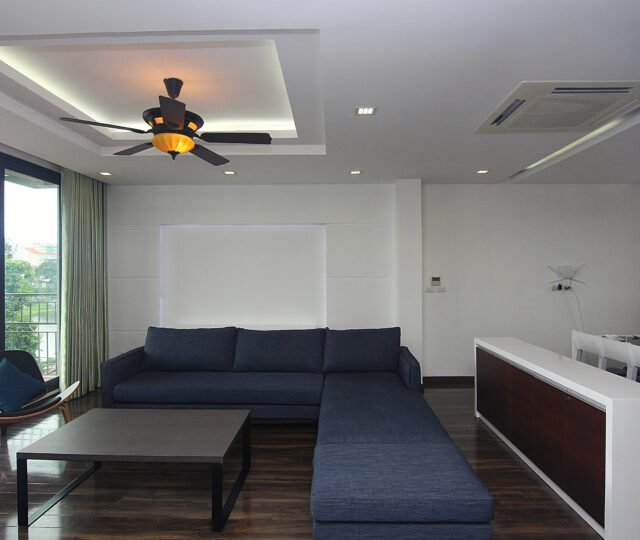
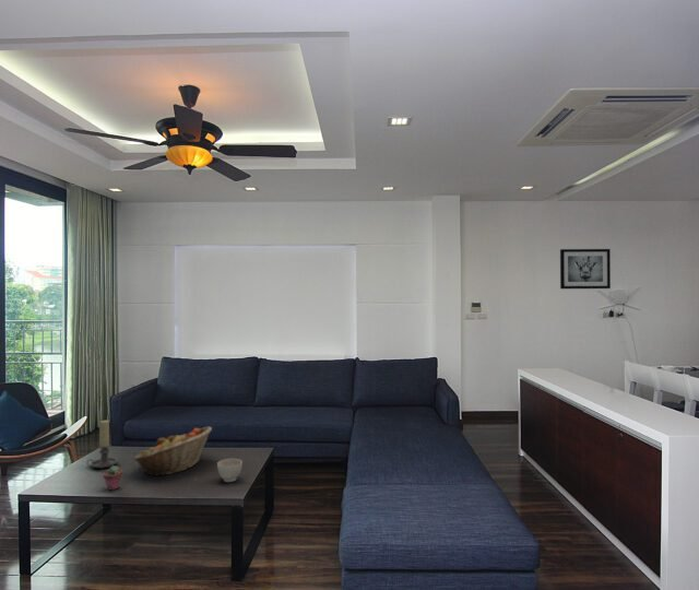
+ potted succulent (112, 476)
+ fruit basket (175, 448)
+ candle holder (102, 442)
+ bowl (229, 471)
+ wall art (584, 269)
